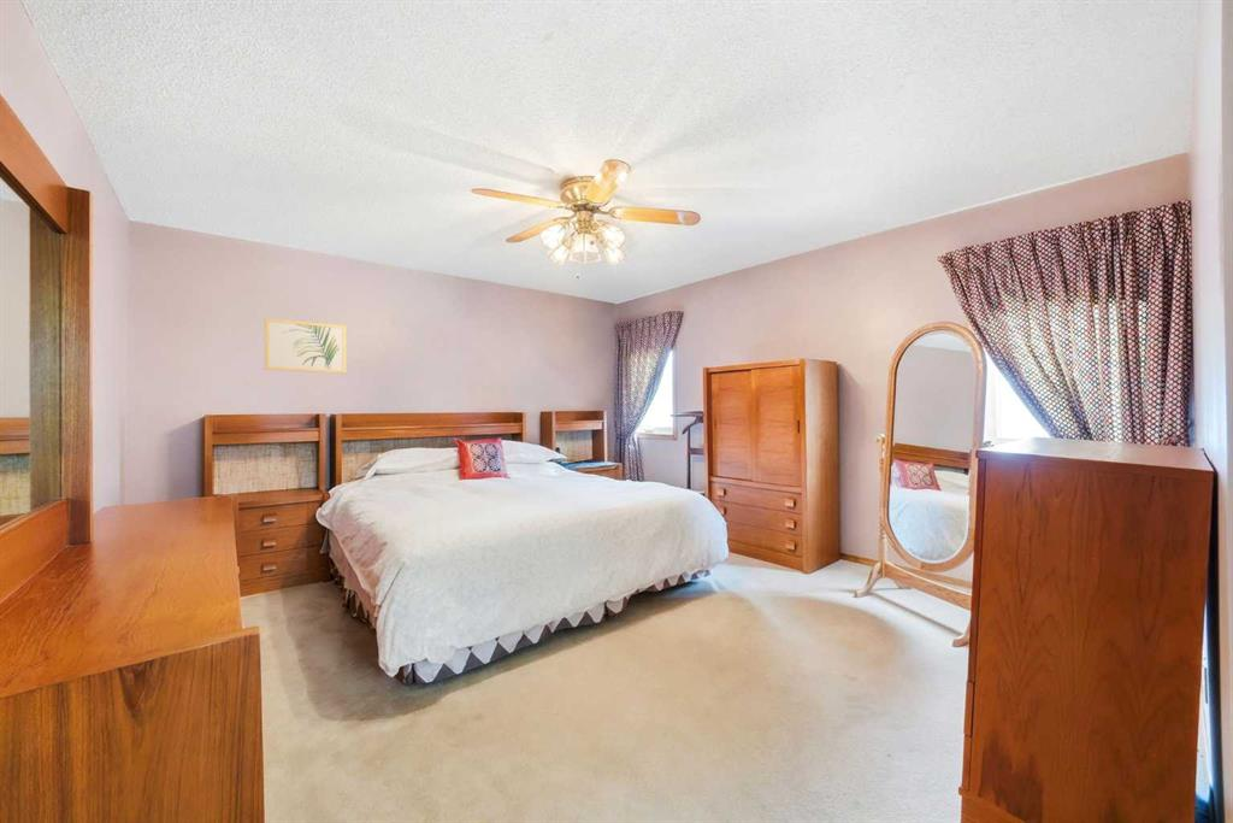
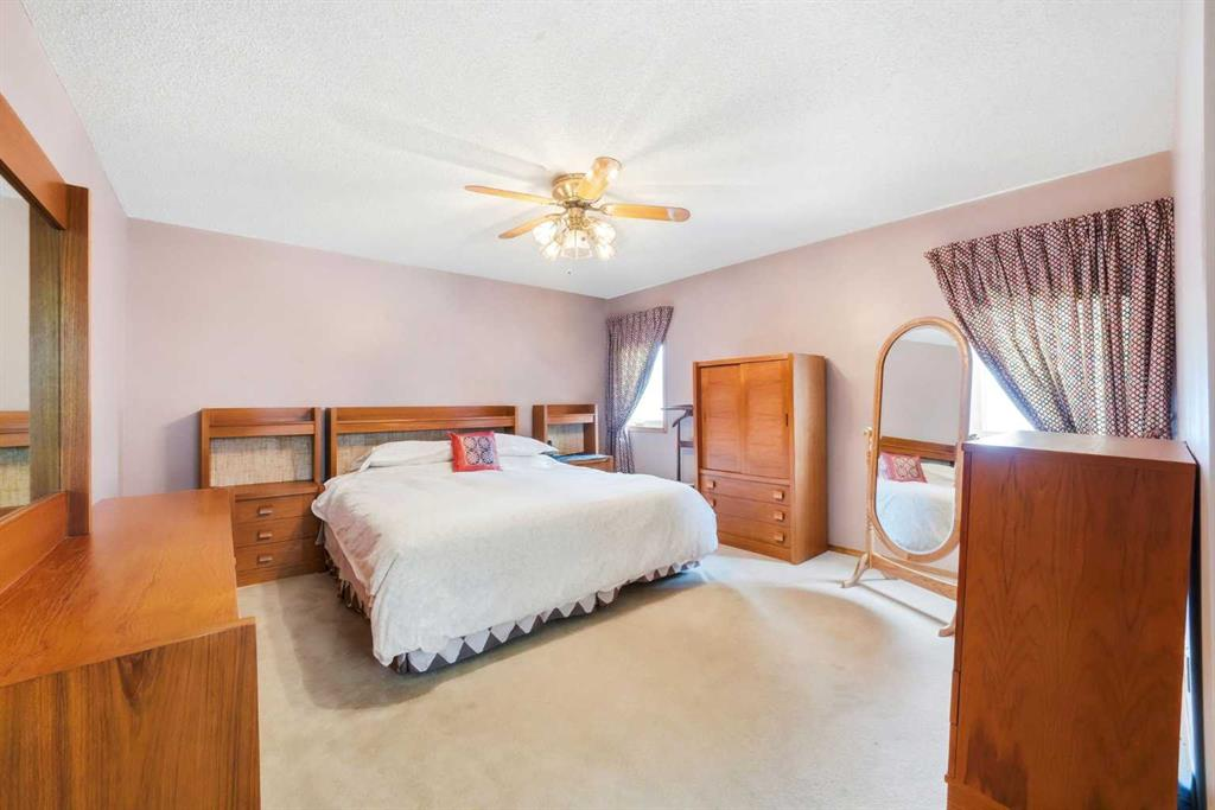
- wall art (307, 346)
